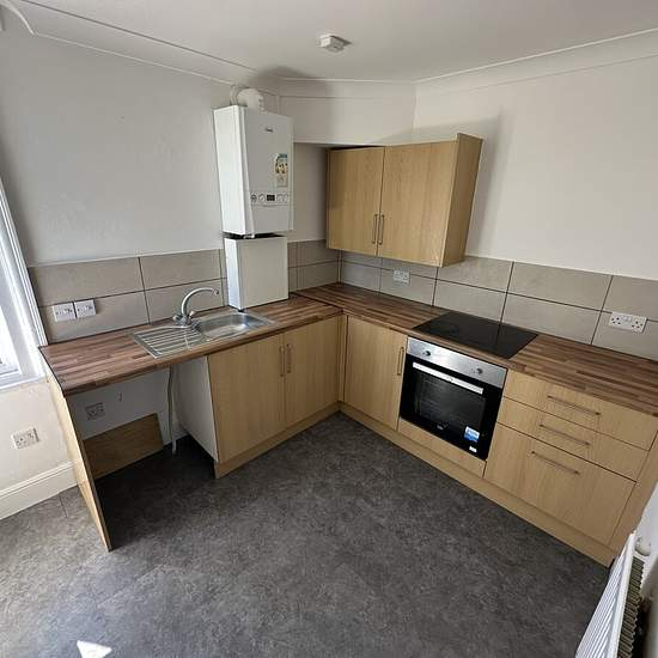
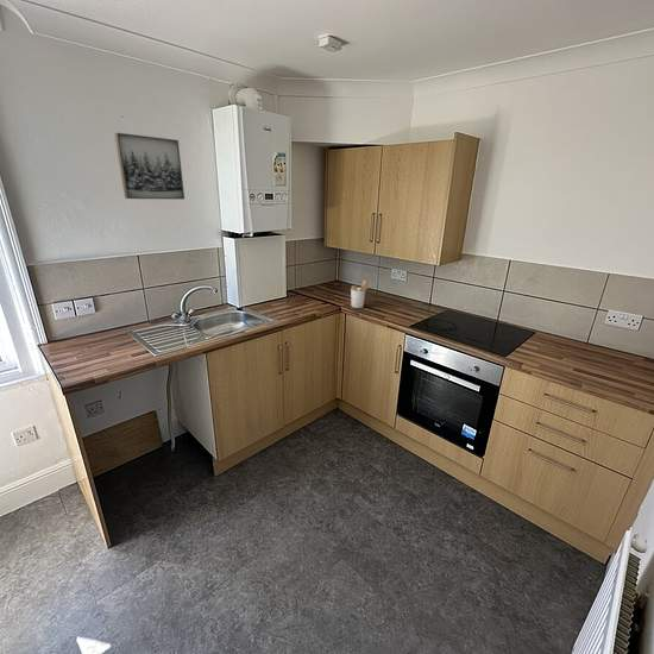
+ utensil holder (360, 294)
+ wall art (151, 168)
